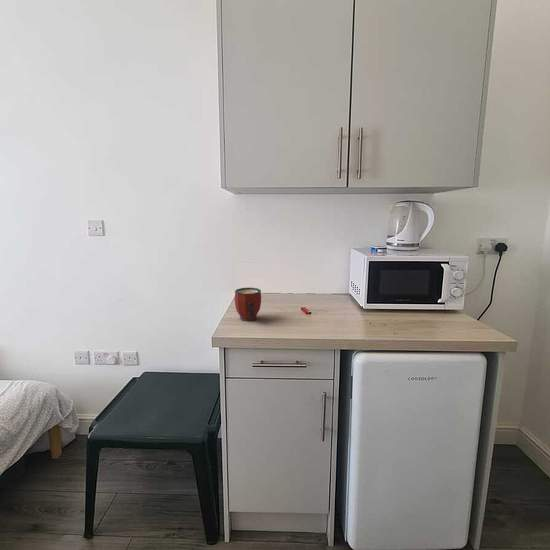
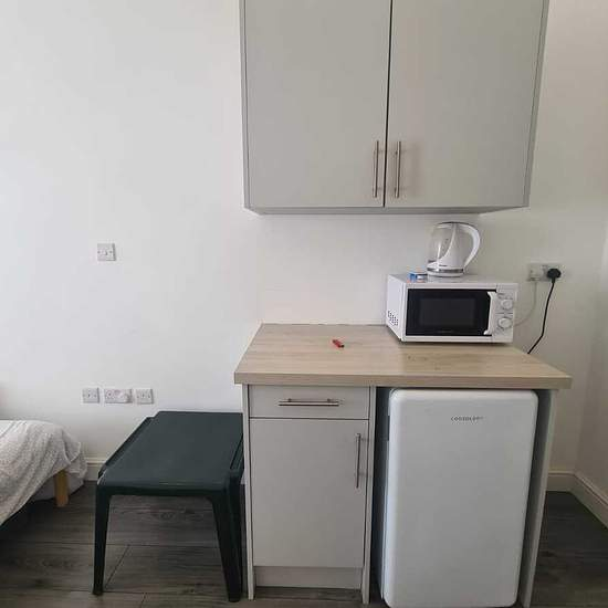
- mug (247, 305)
